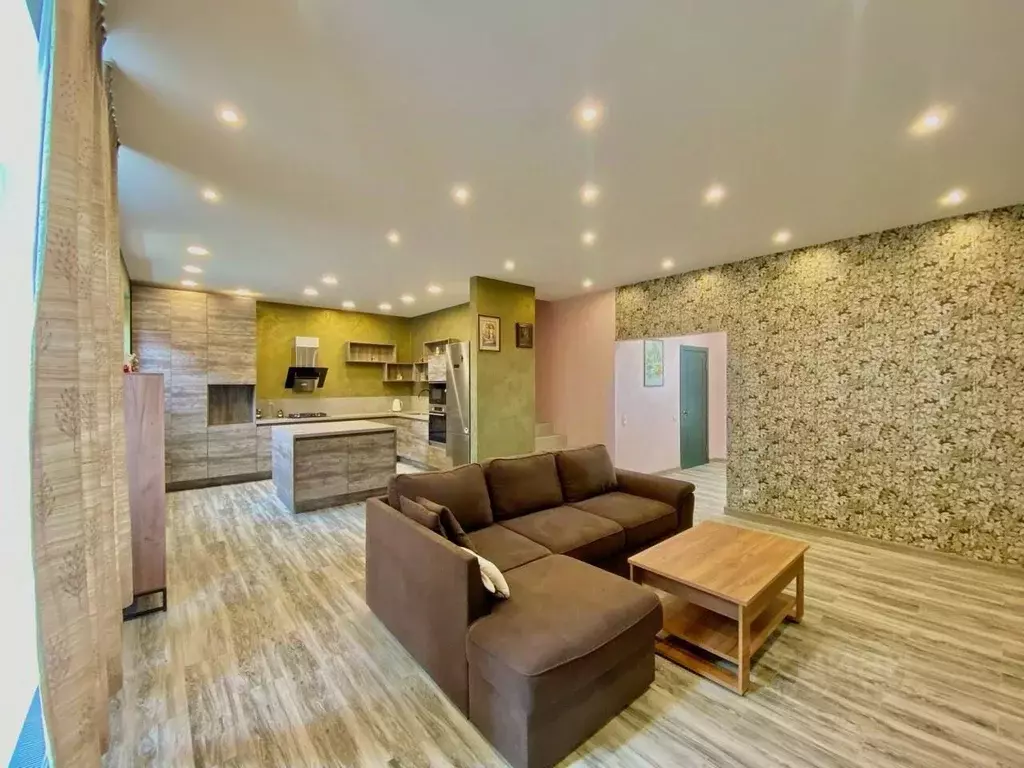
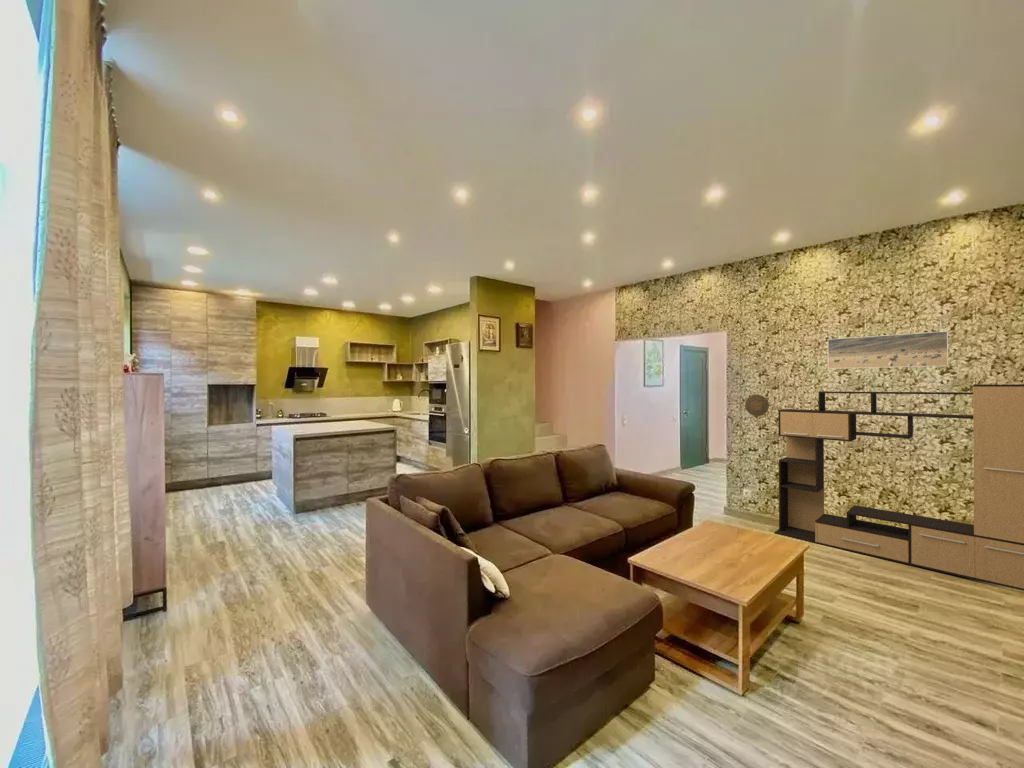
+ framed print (883, 351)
+ media console (892, 437)
+ decorative plate (756, 405)
